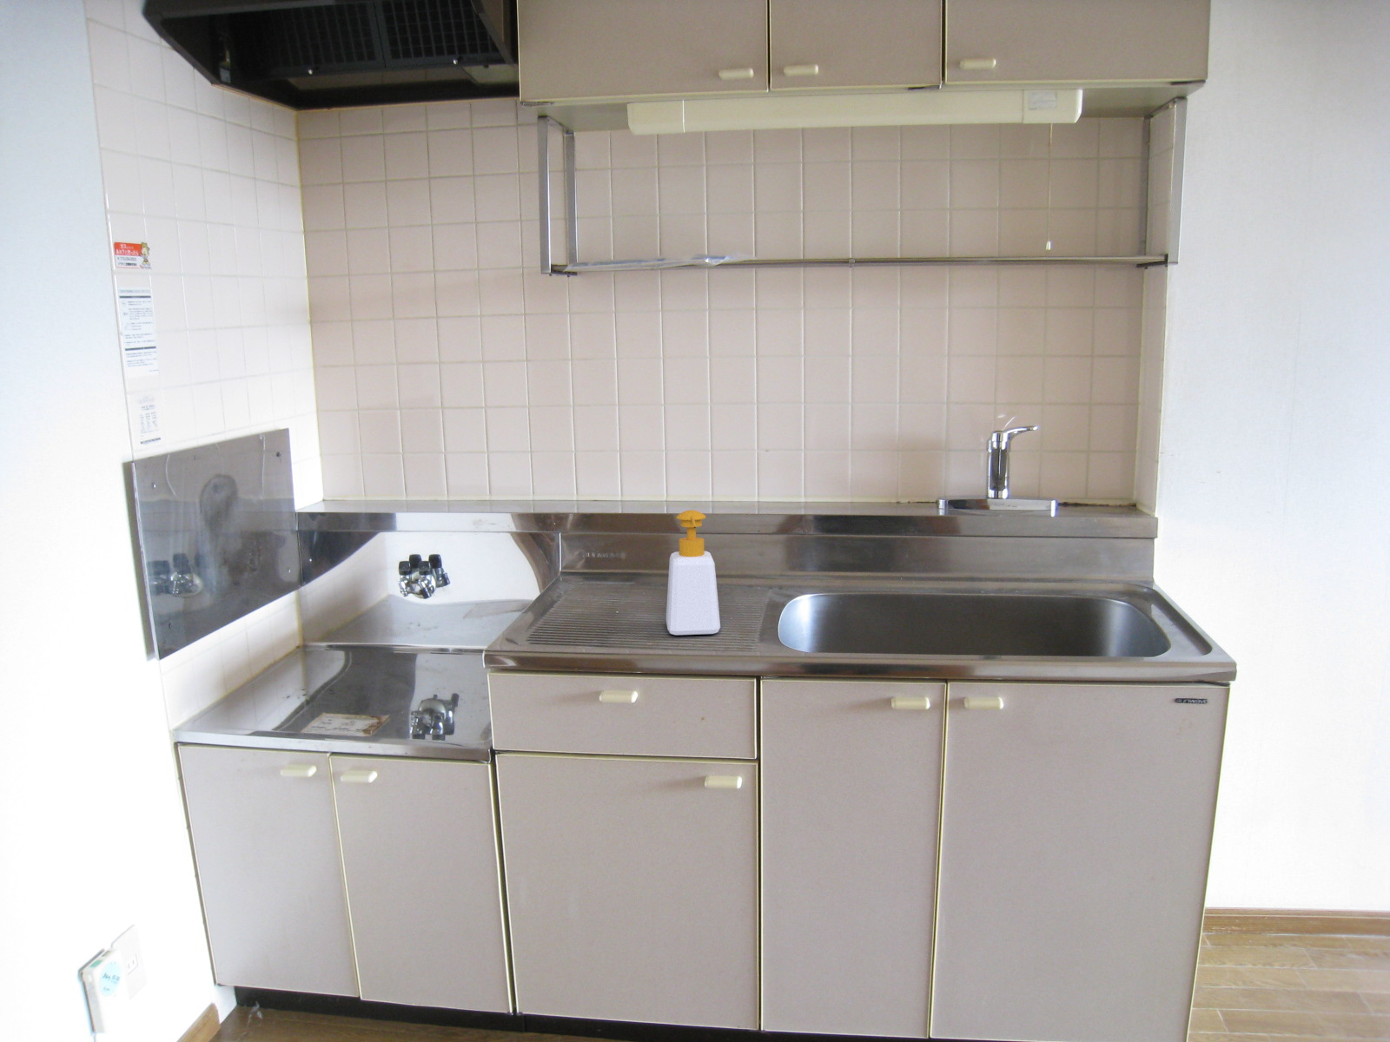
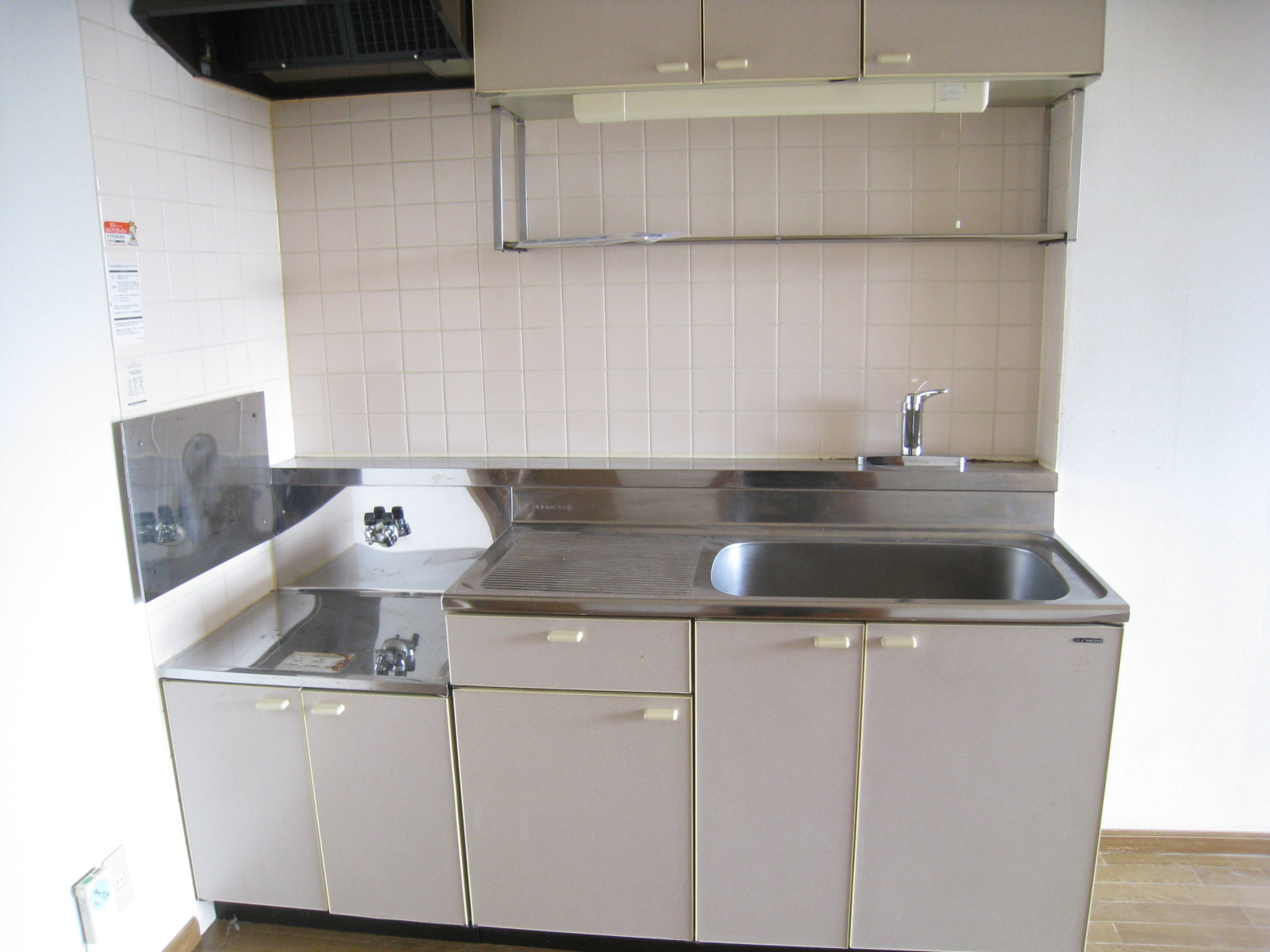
- soap bottle (693, 572)
